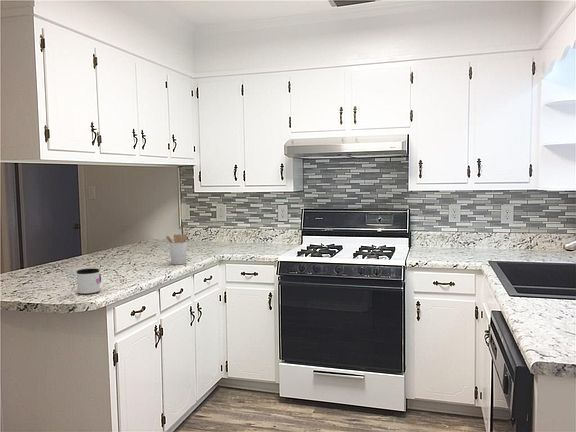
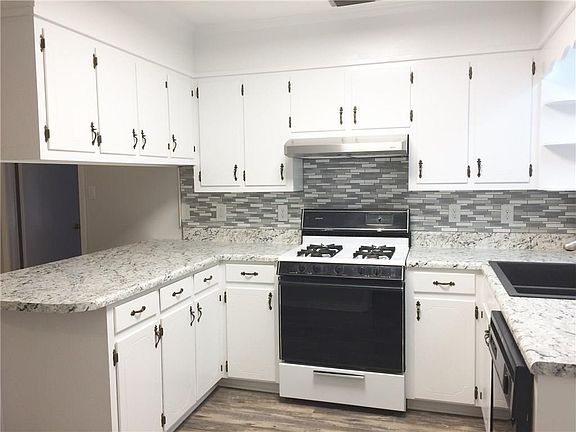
- mug (91, 280)
- utensil holder (179, 247)
